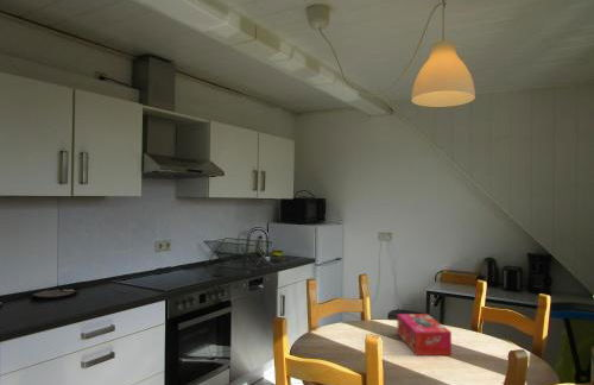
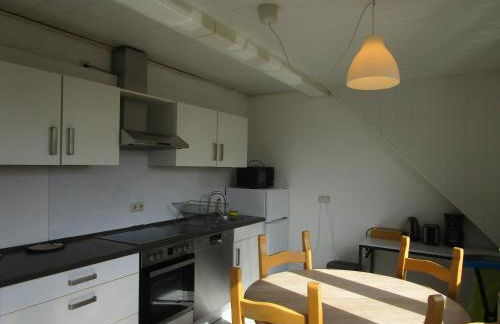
- tissue box (422, 333)
